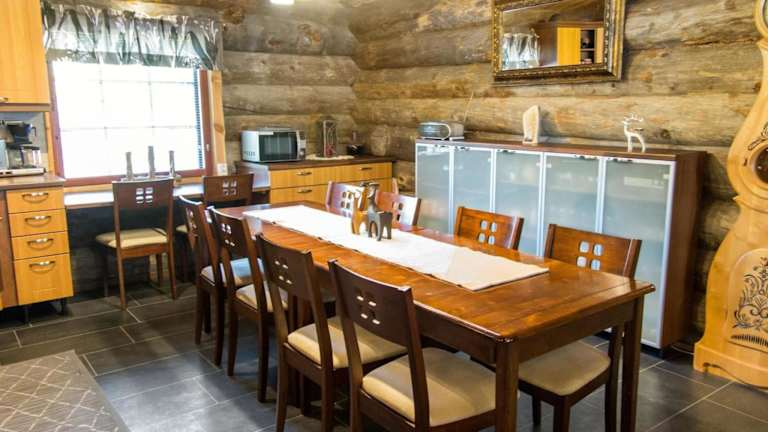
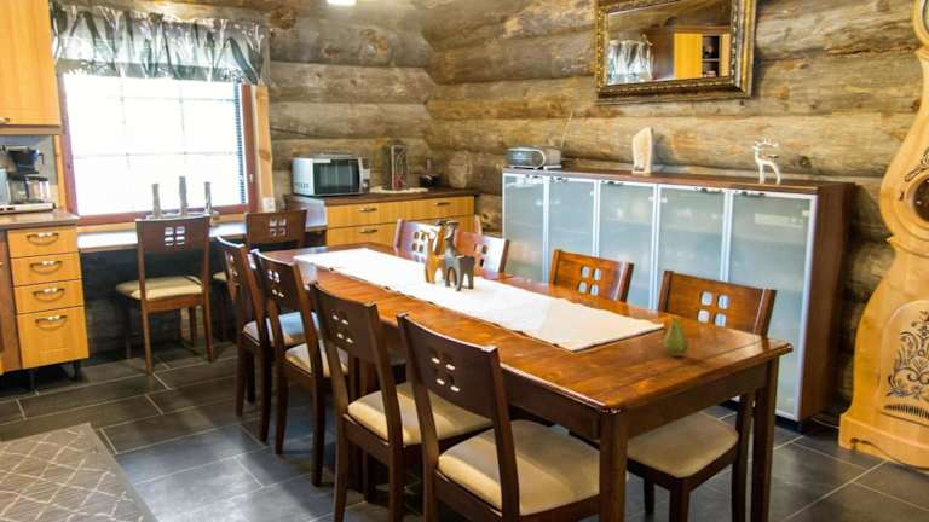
+ fruit (676, 334)
